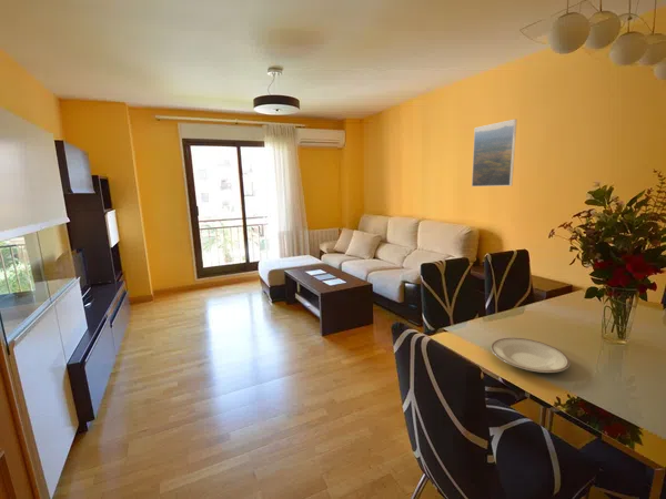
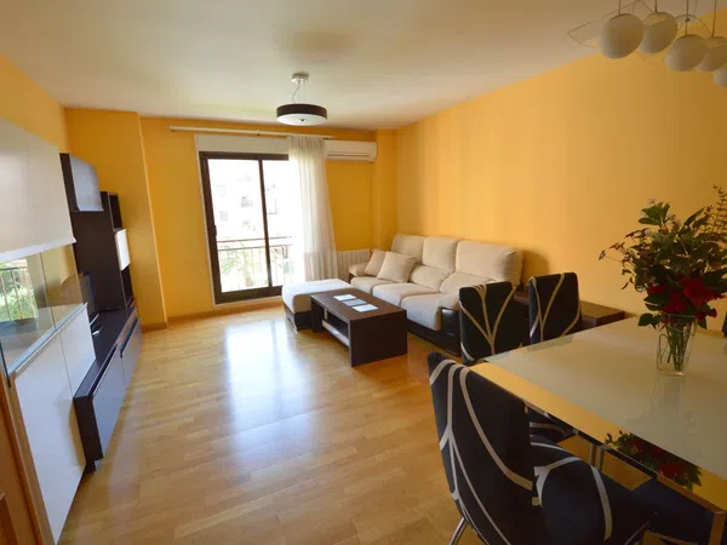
- plate (527, 356)
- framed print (492, 155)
